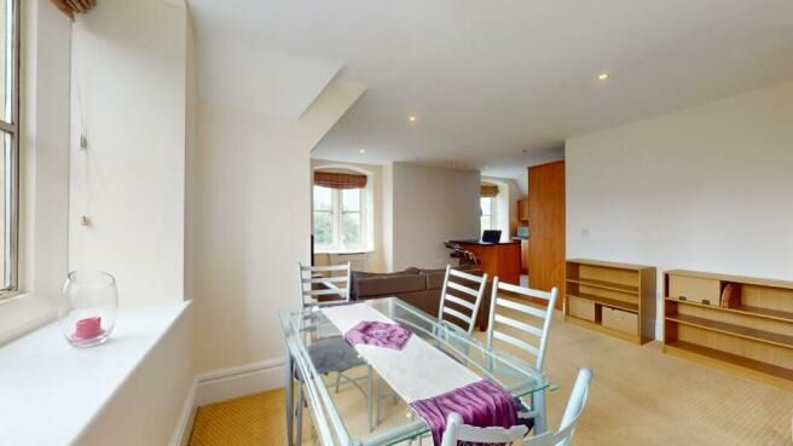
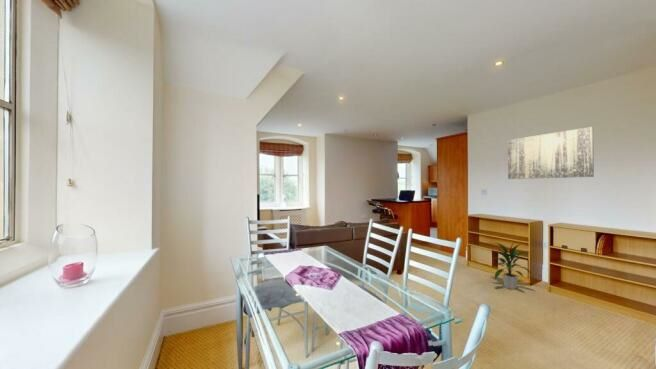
+ wall art (545, 156)
+ indoor plant (508, 263)
